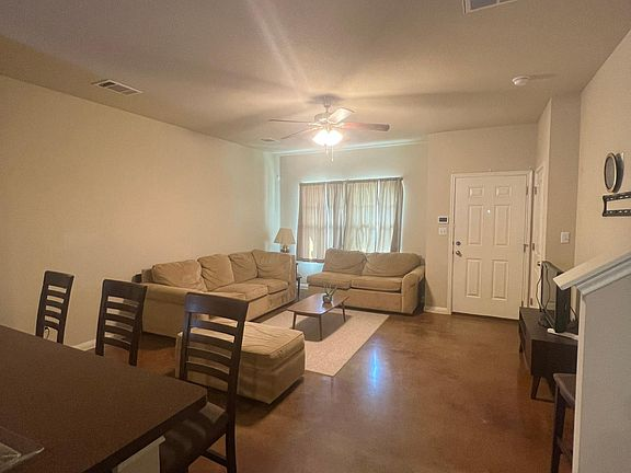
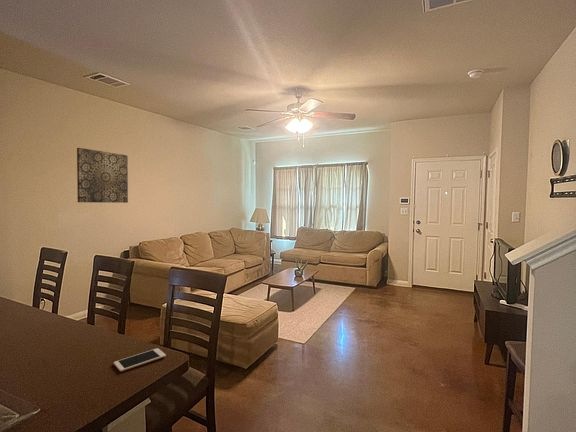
+ wall art (104, 177)
+ cell phone (140, 359)
